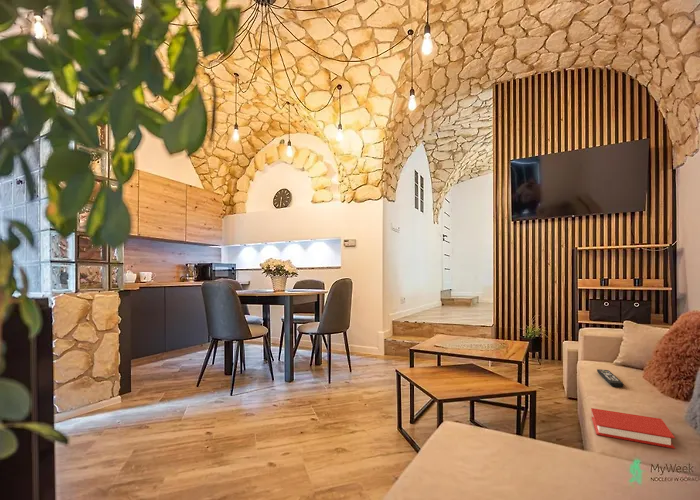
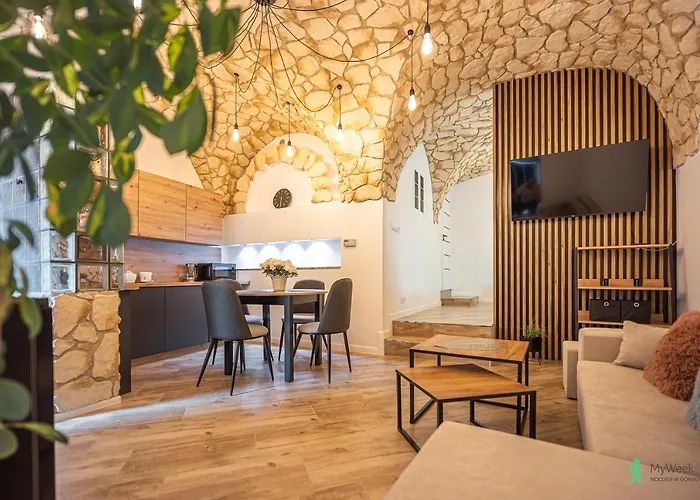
- remote control (609, 377)
- book (629, 426)
